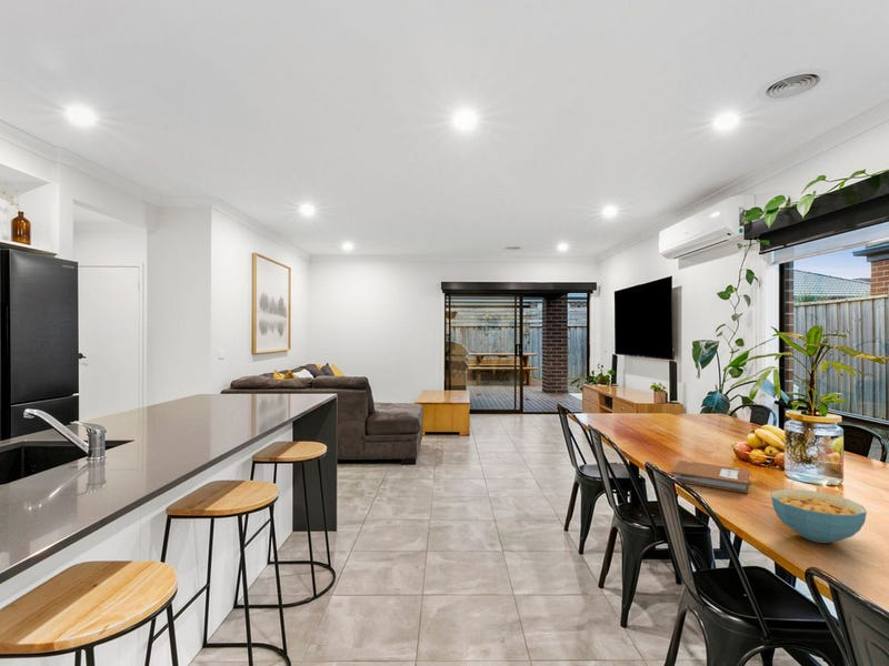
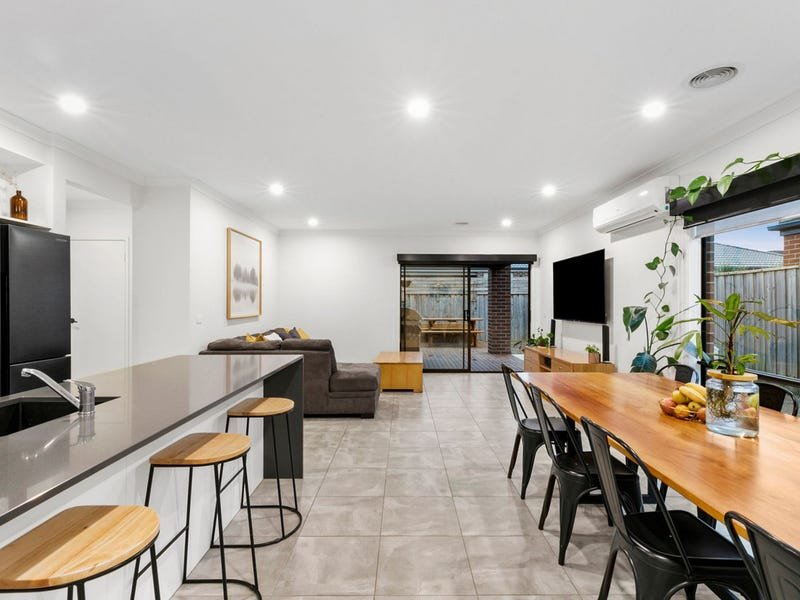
- cereal bowl (816, 519)
- notebook (712, 475)
